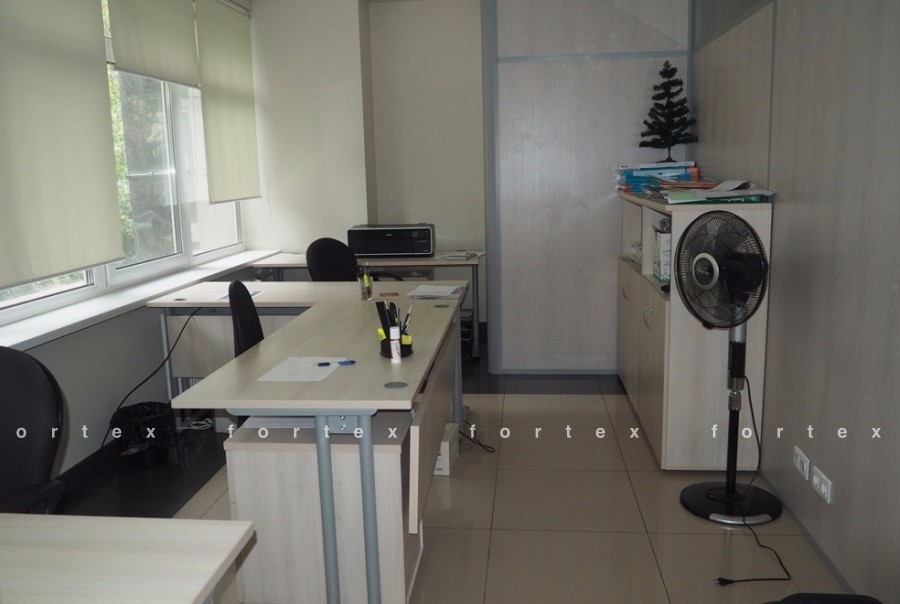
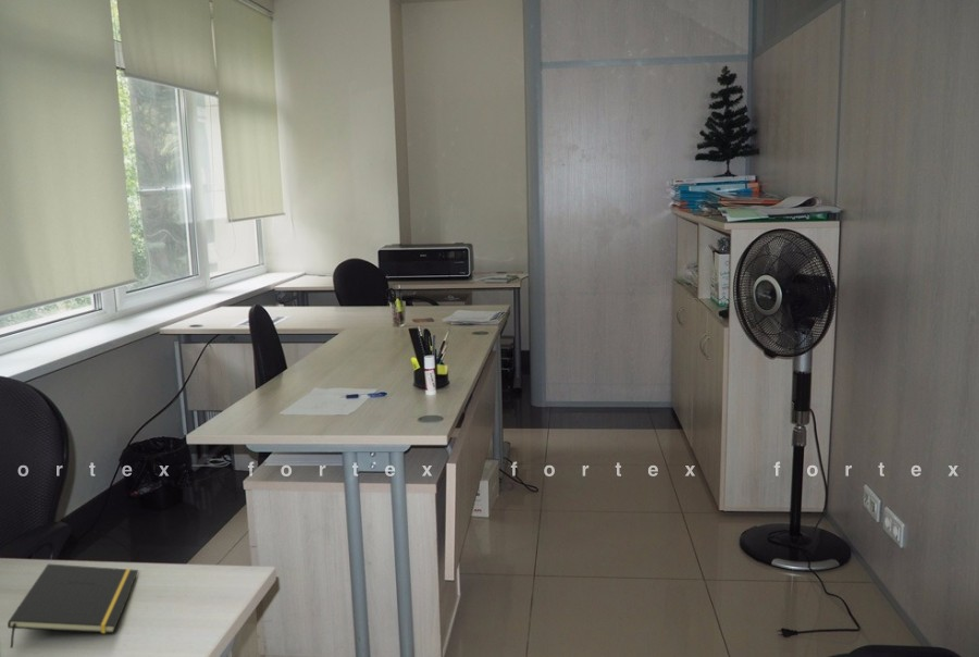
+ notepad (78, 596)
